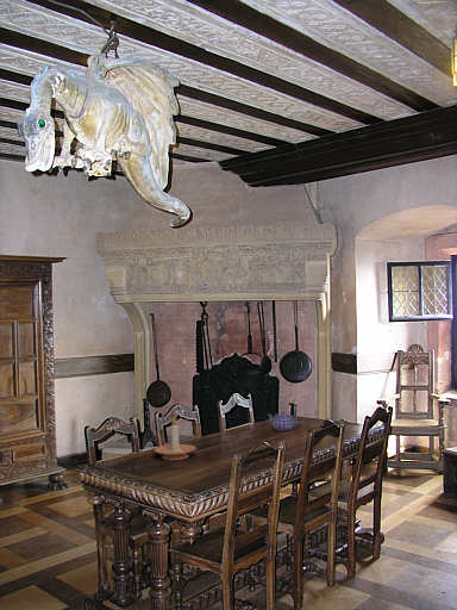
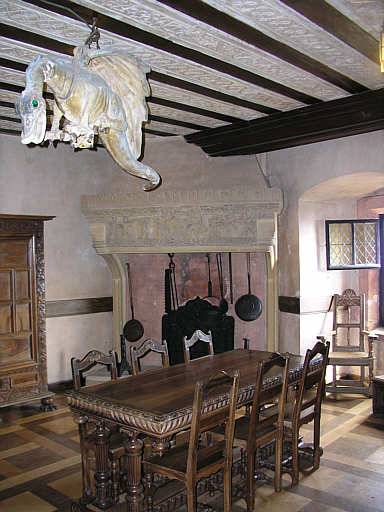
- teapot (282, 419)
- candle holder (174, 434)
